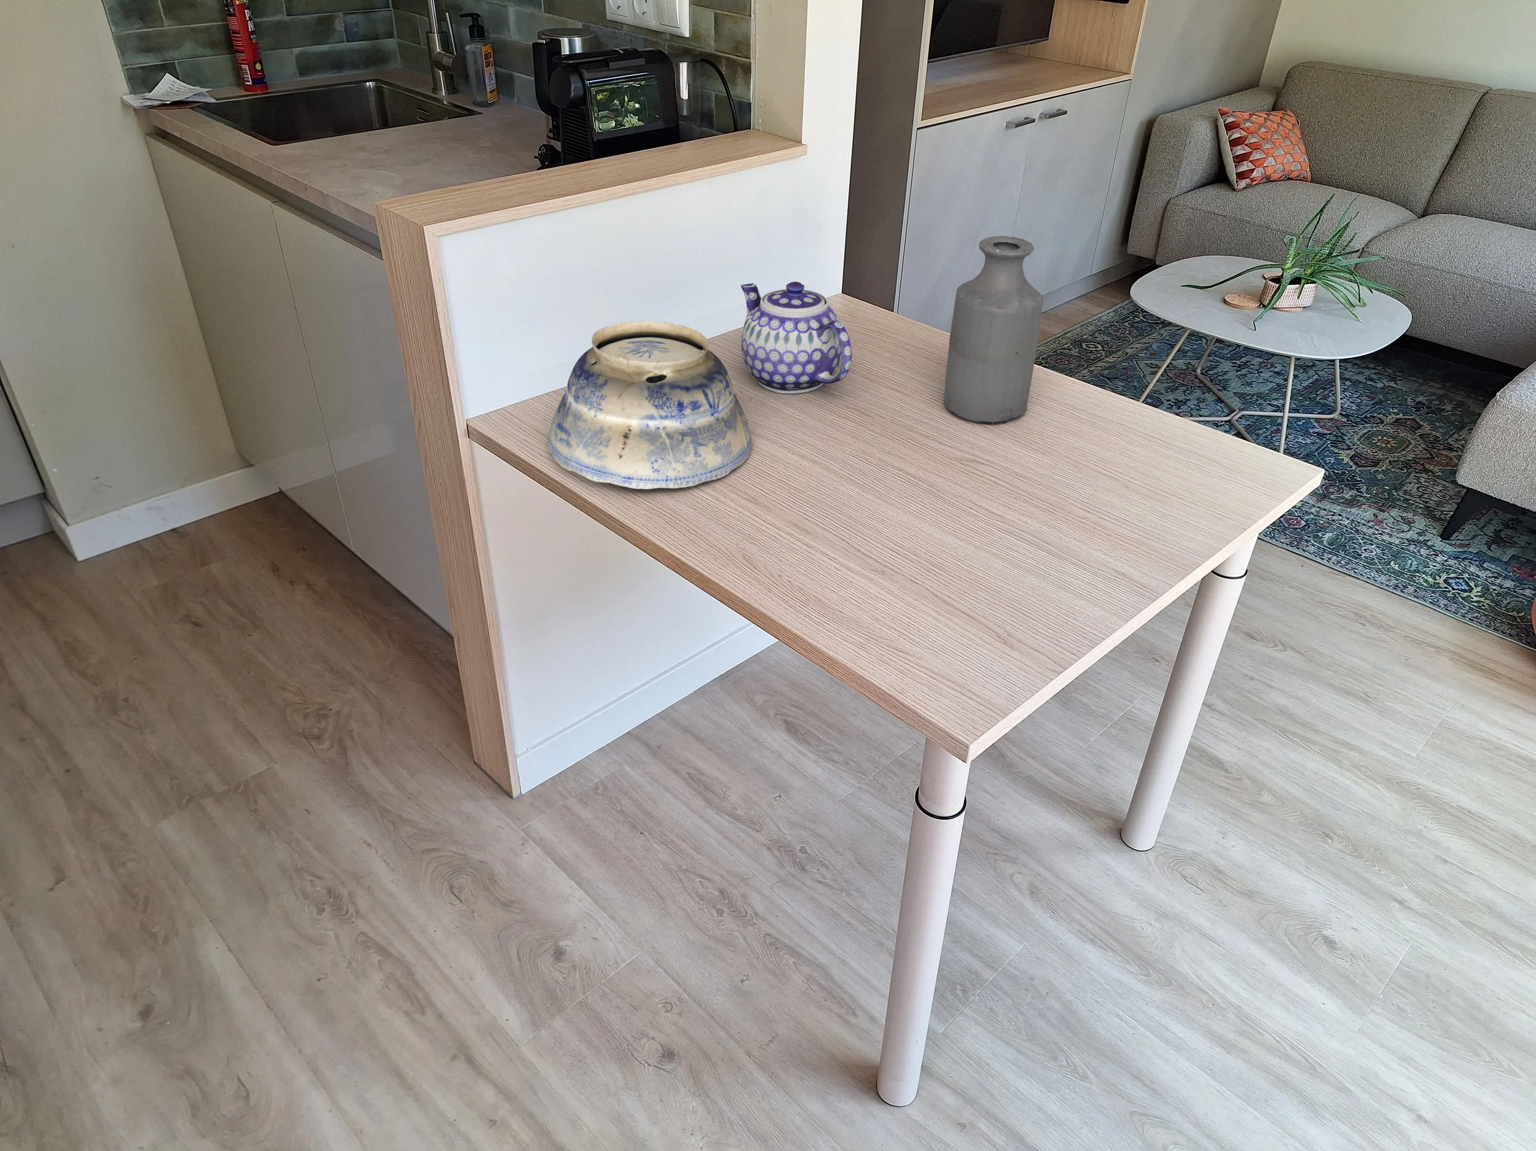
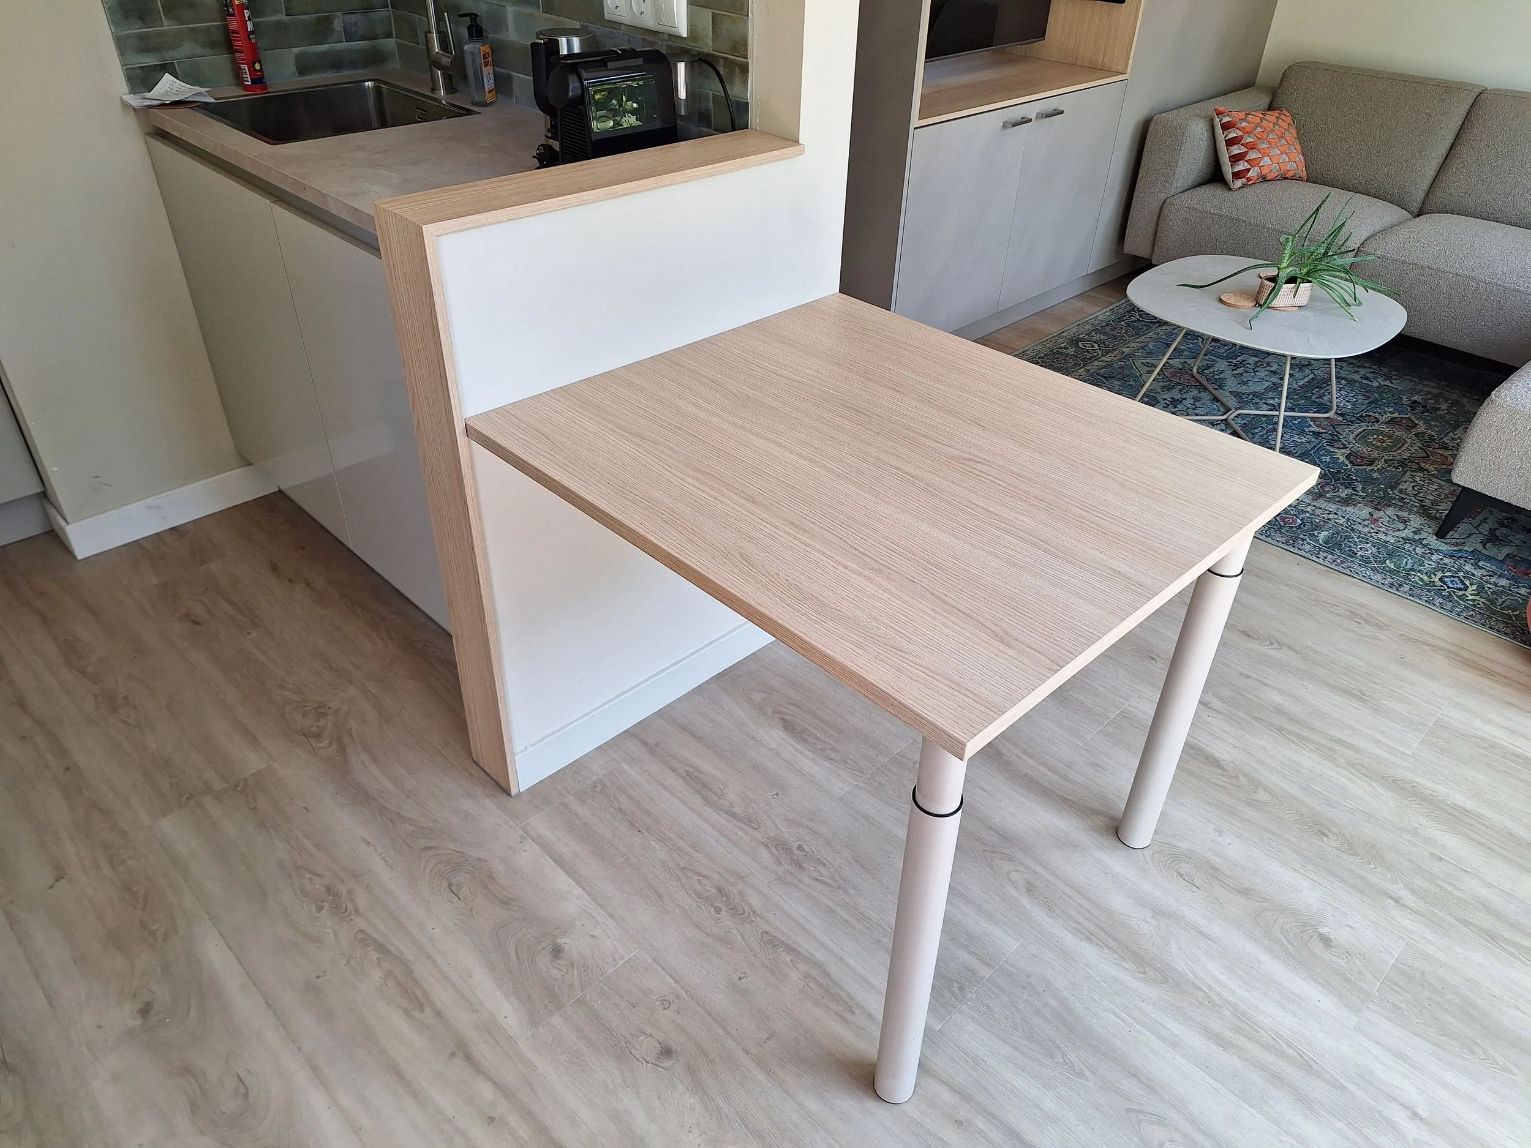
- bottle (995, 329)
- bowl (649, 393)
- teapot (792, 332)
